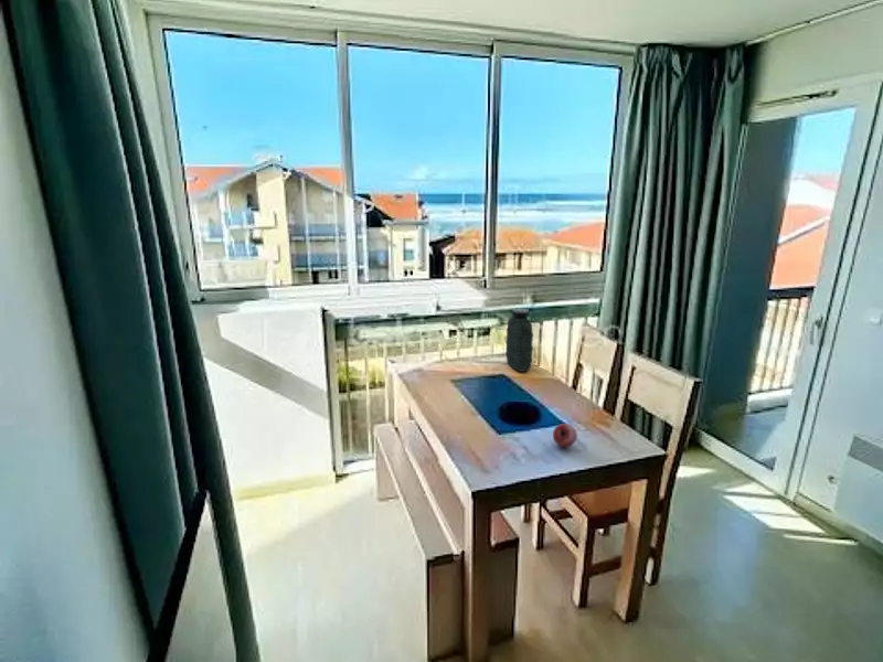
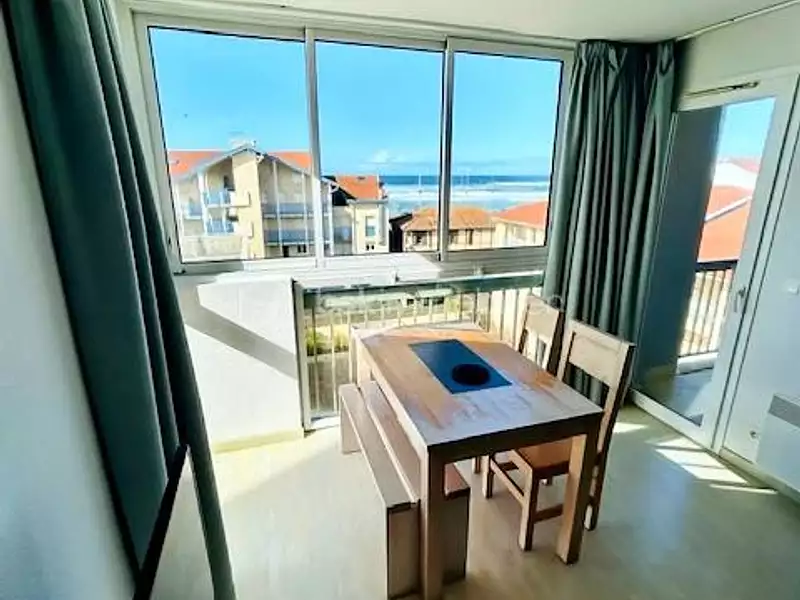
- water jug (519, 338)
- fruit (565, 435)
